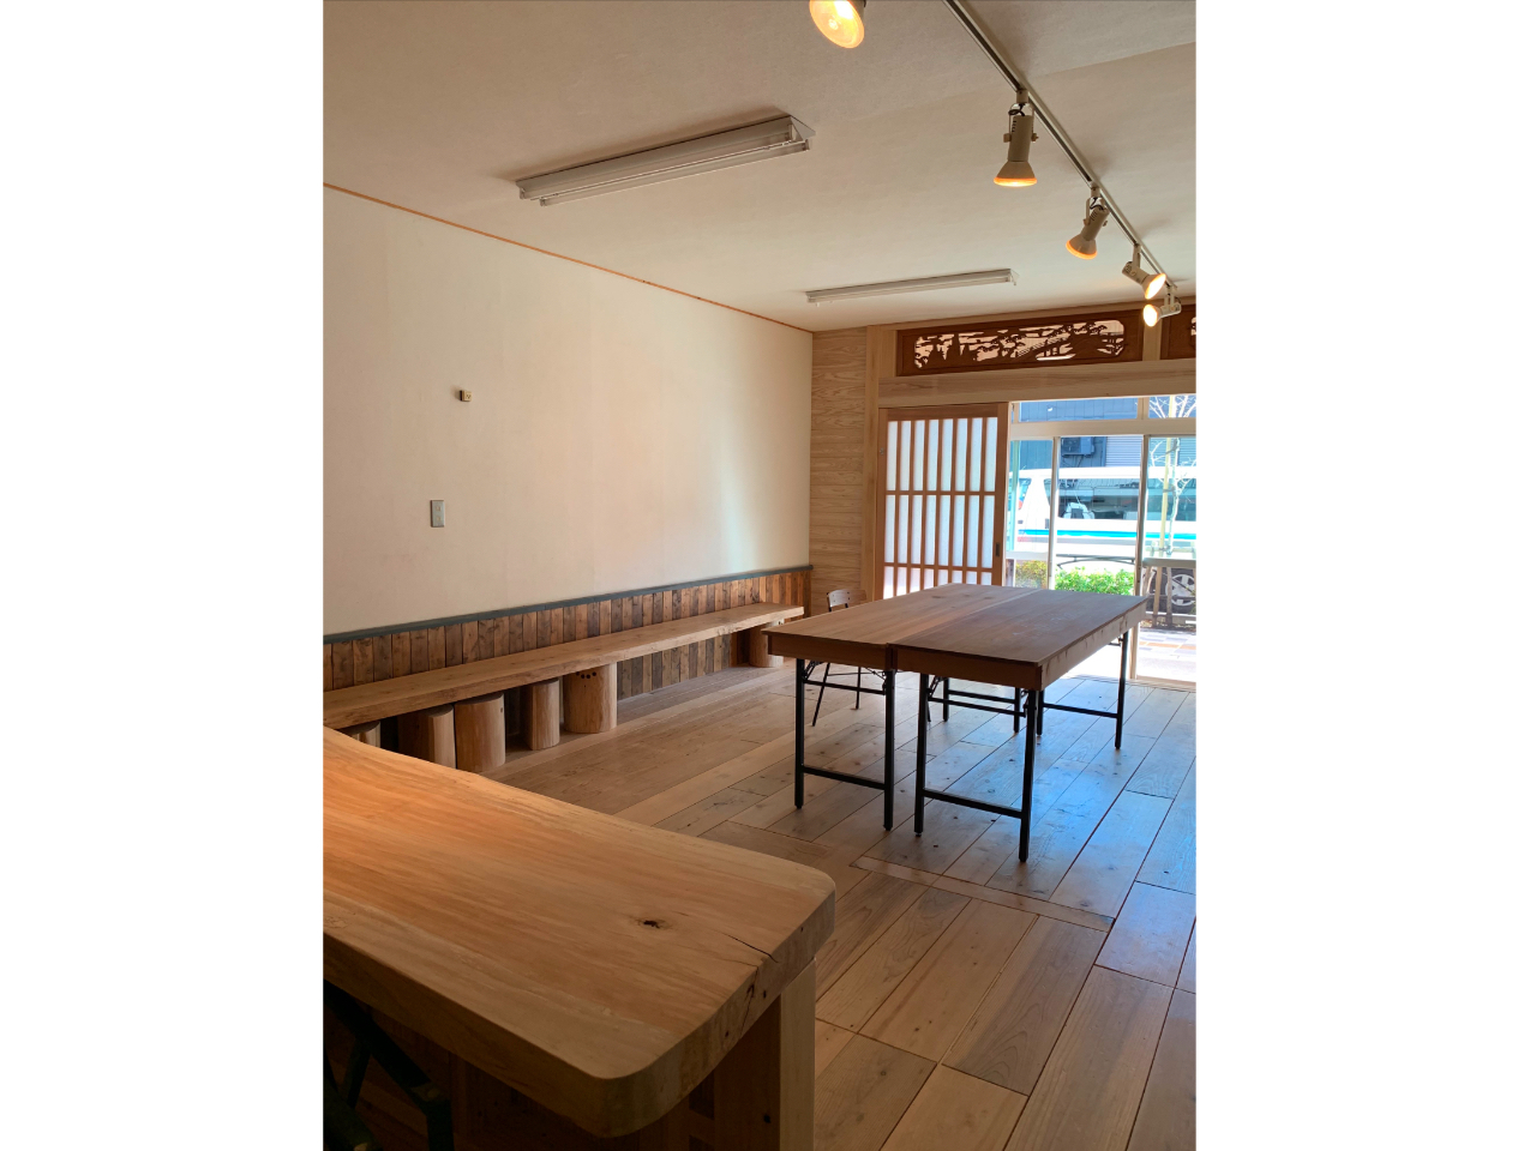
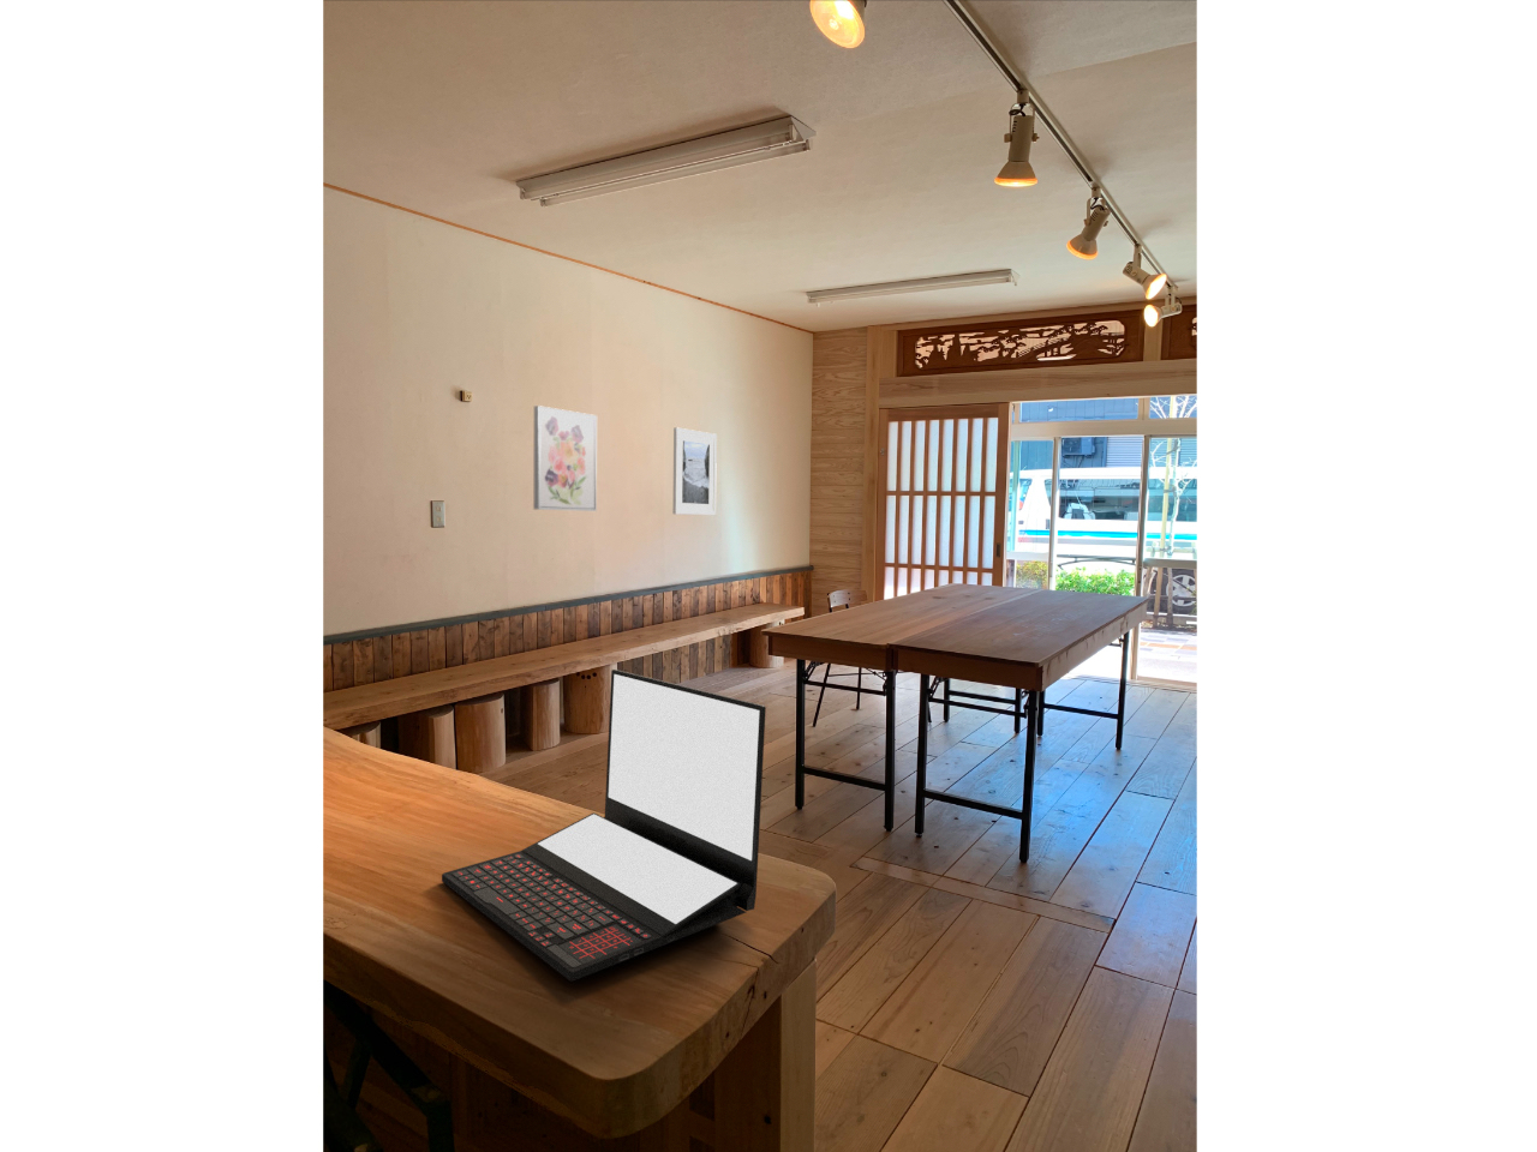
+ wall art (565, 461)
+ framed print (695, 473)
+ laptop (605, 797)
